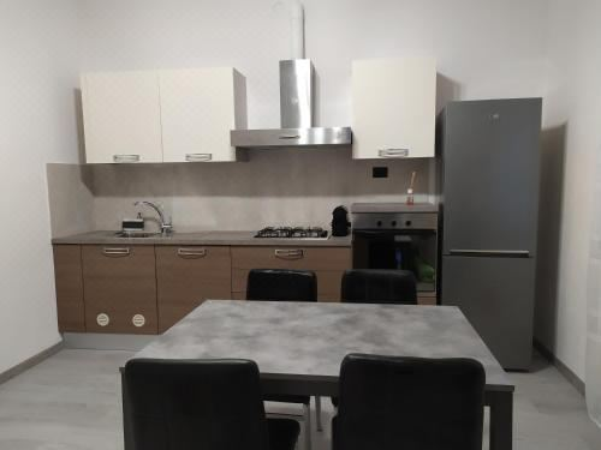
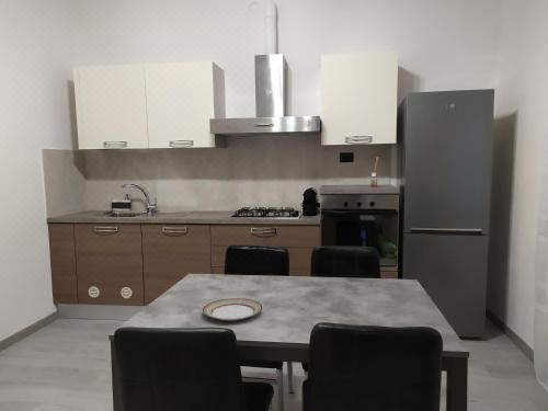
+ plate (232, 310)
